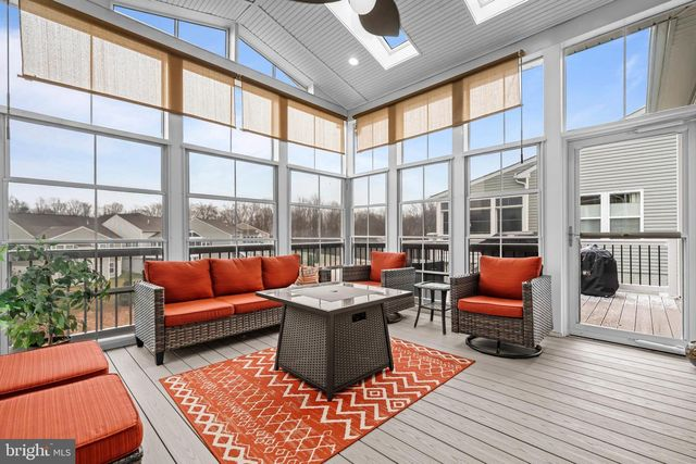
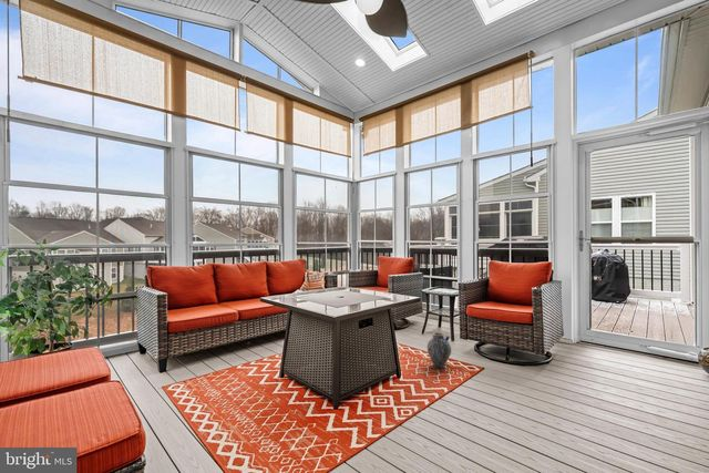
+ ceramic jug (439, 349)
